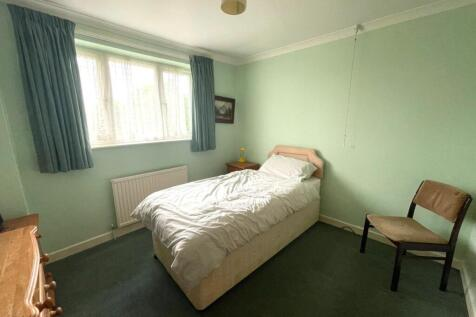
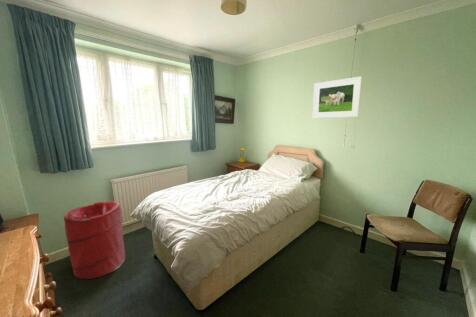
+ laundry hamper (97, 235)
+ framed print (335, 99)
